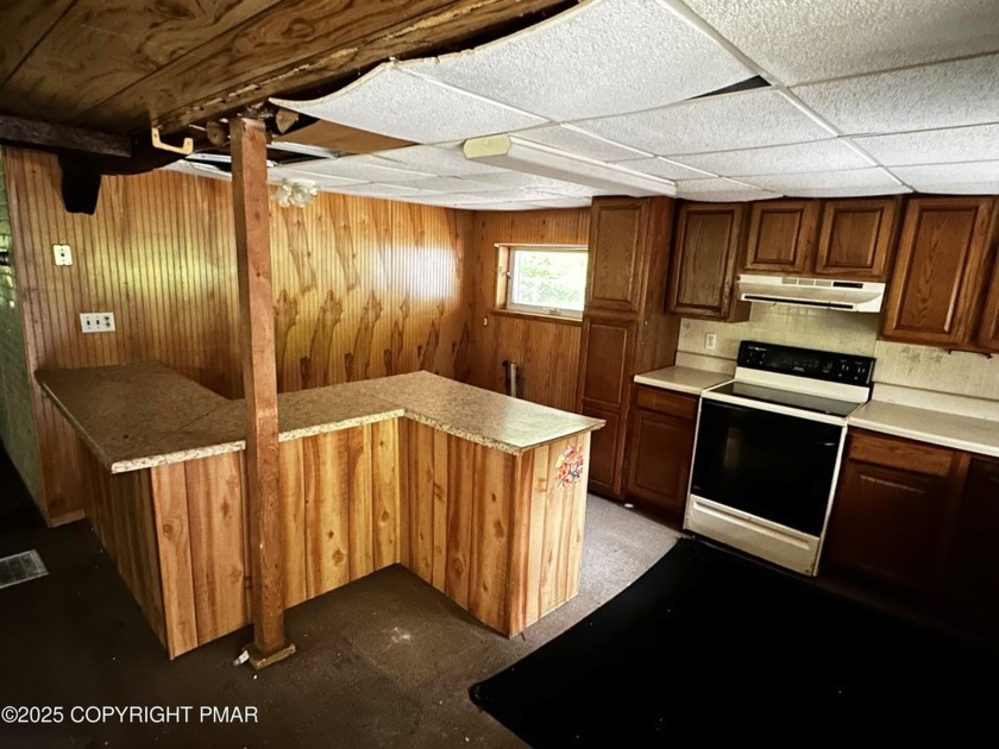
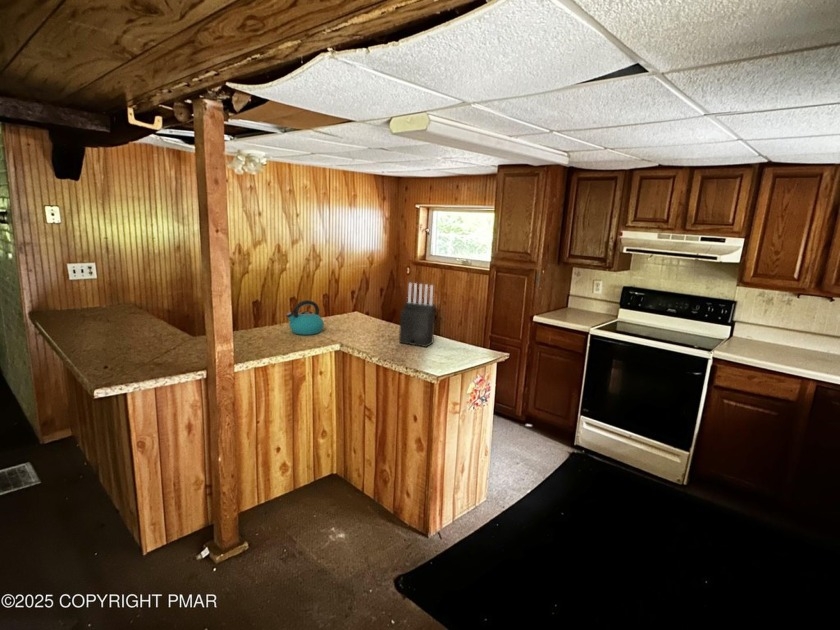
+ kettle (304, 316)
+ knife block (416, 314)
